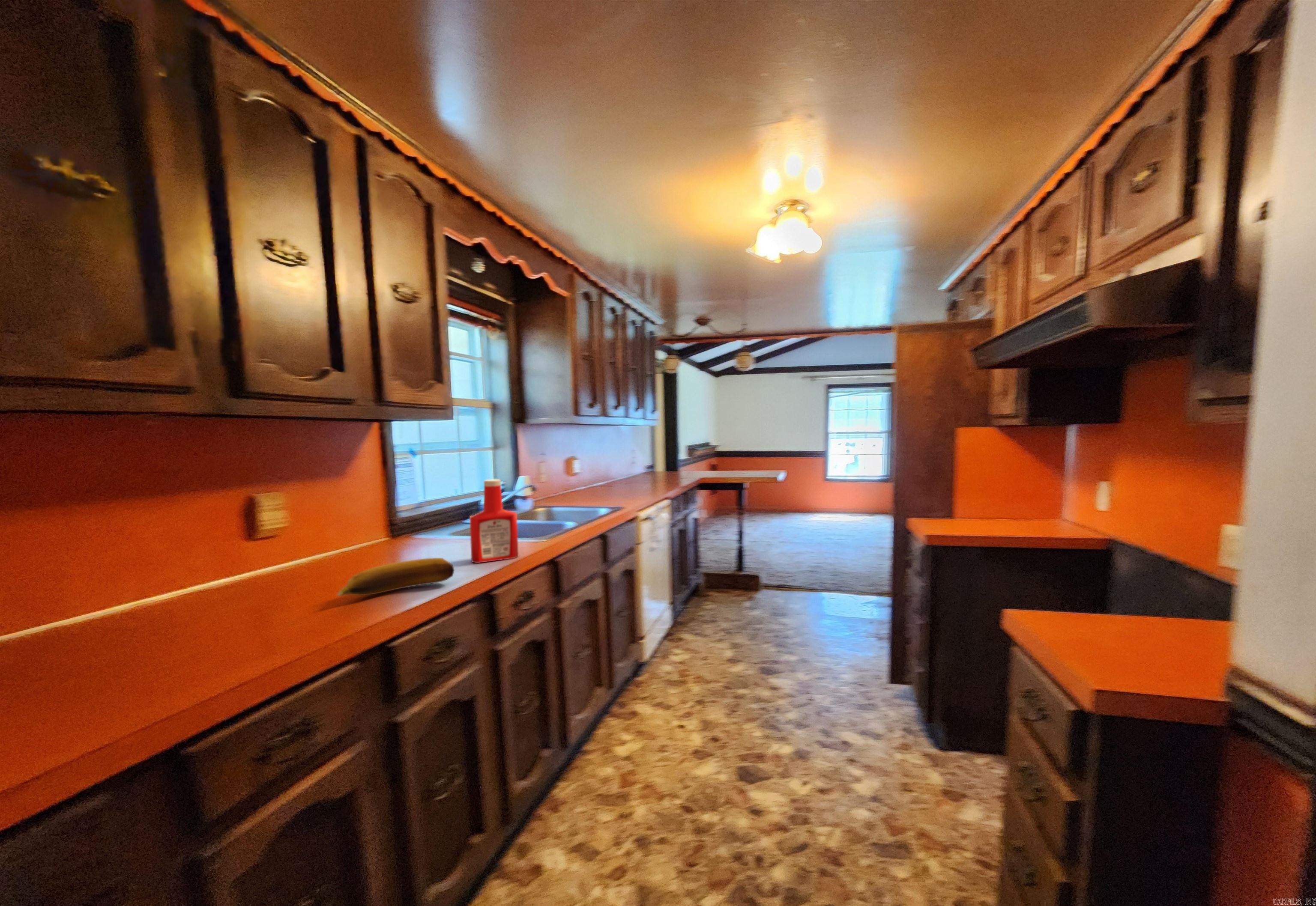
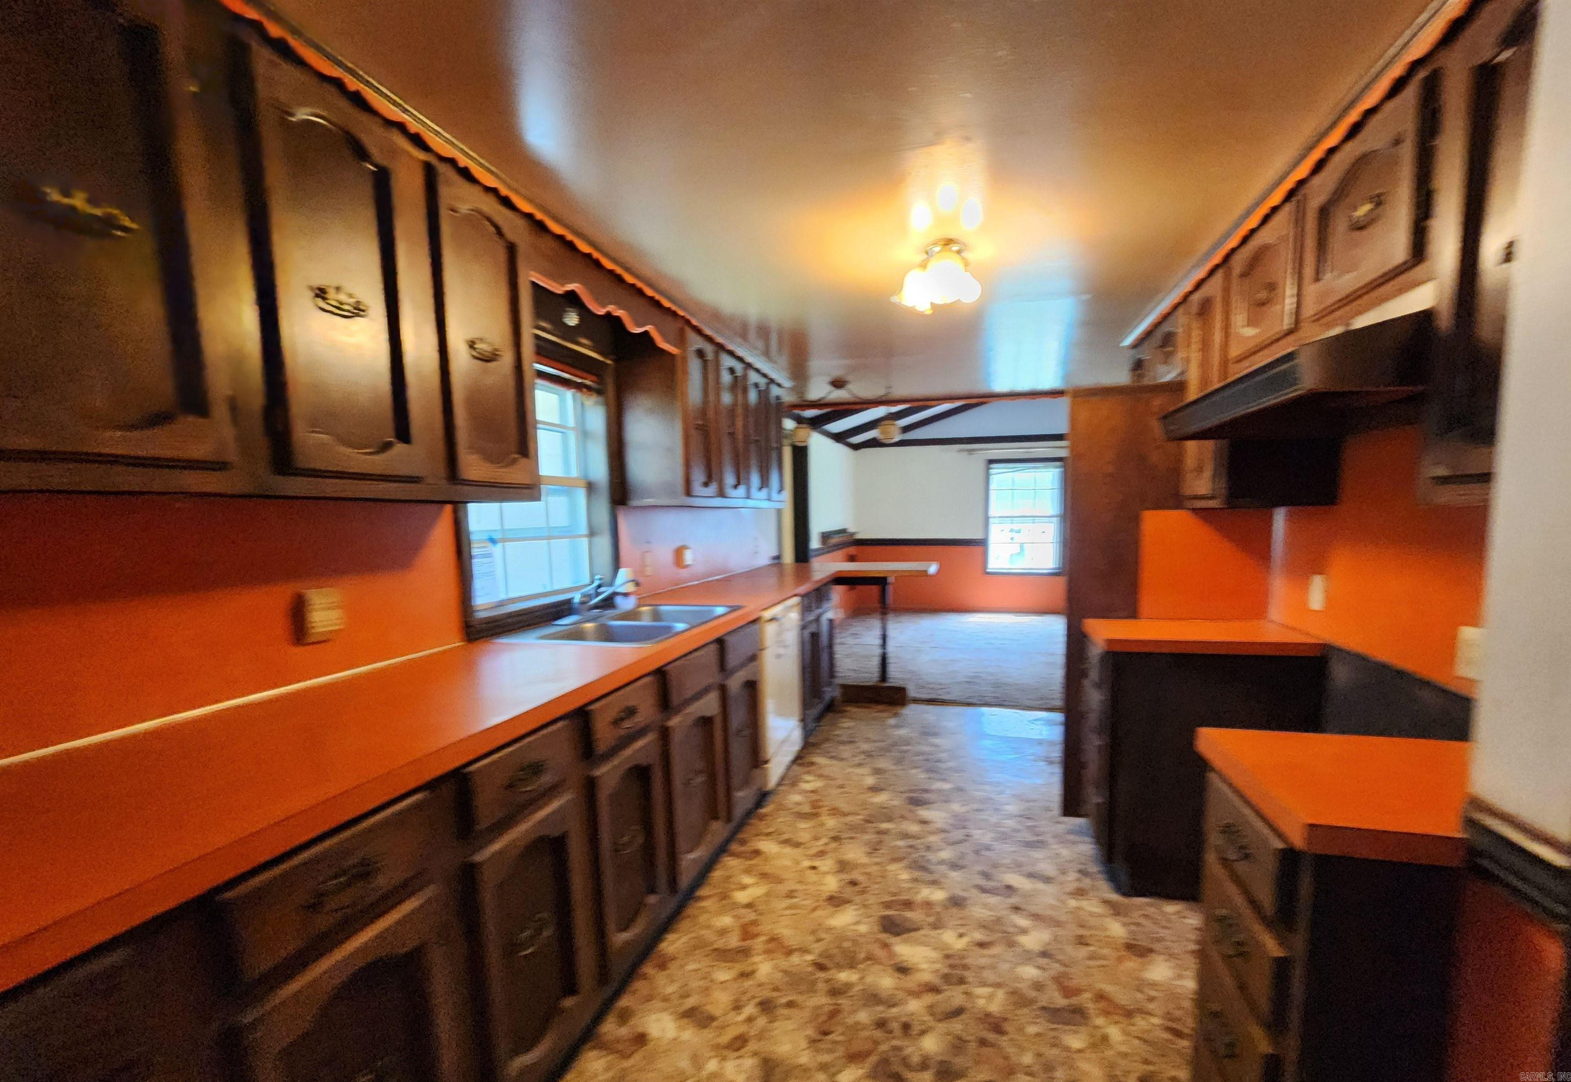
- soap bottle (494, 519)
- banana (400, 580)
